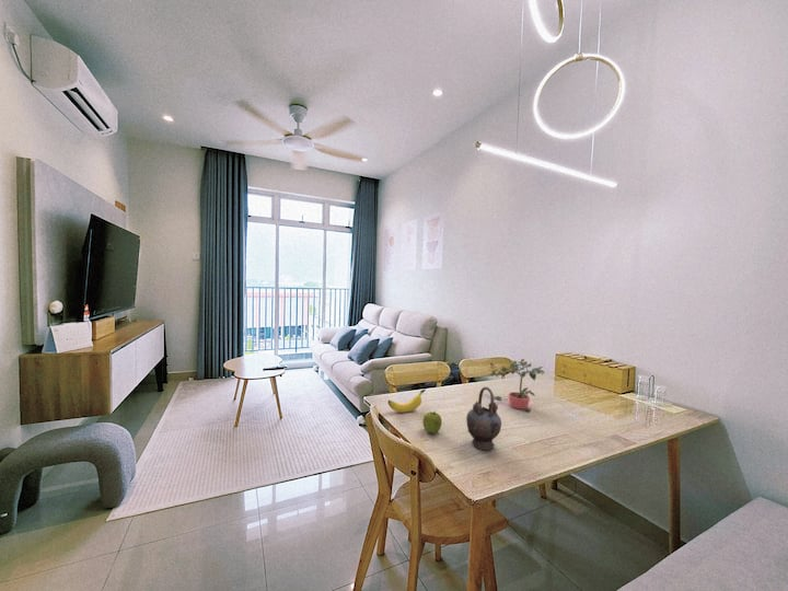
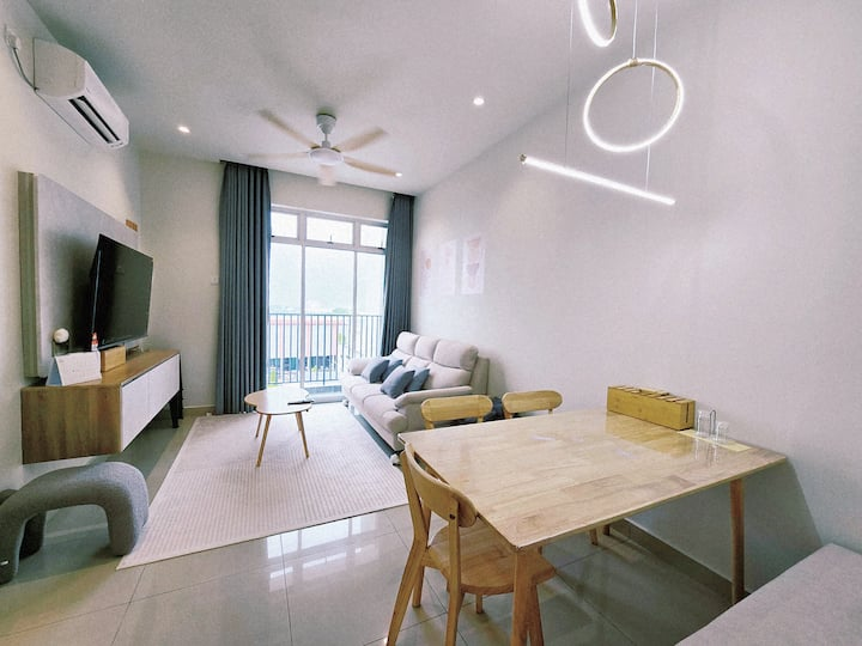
- potted plant (520, 381)
- teapot (486, 417)
- fruit (431, 421)
- banana (408, 402)
